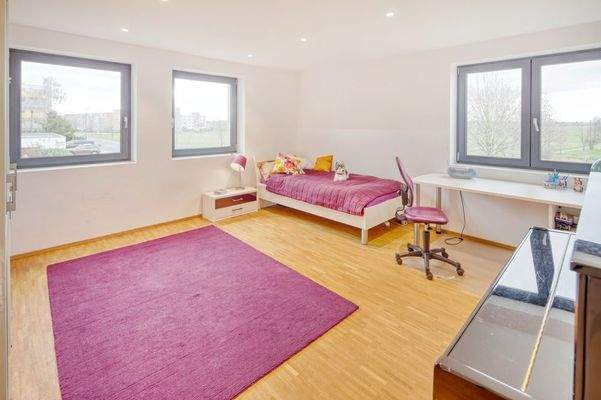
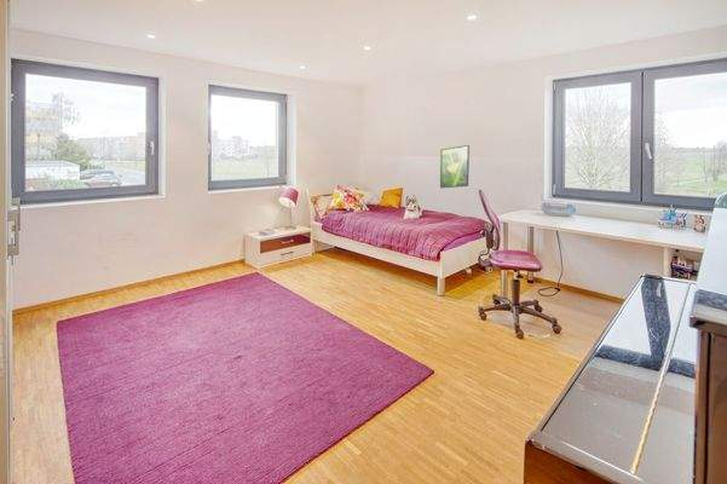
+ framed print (454, 167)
